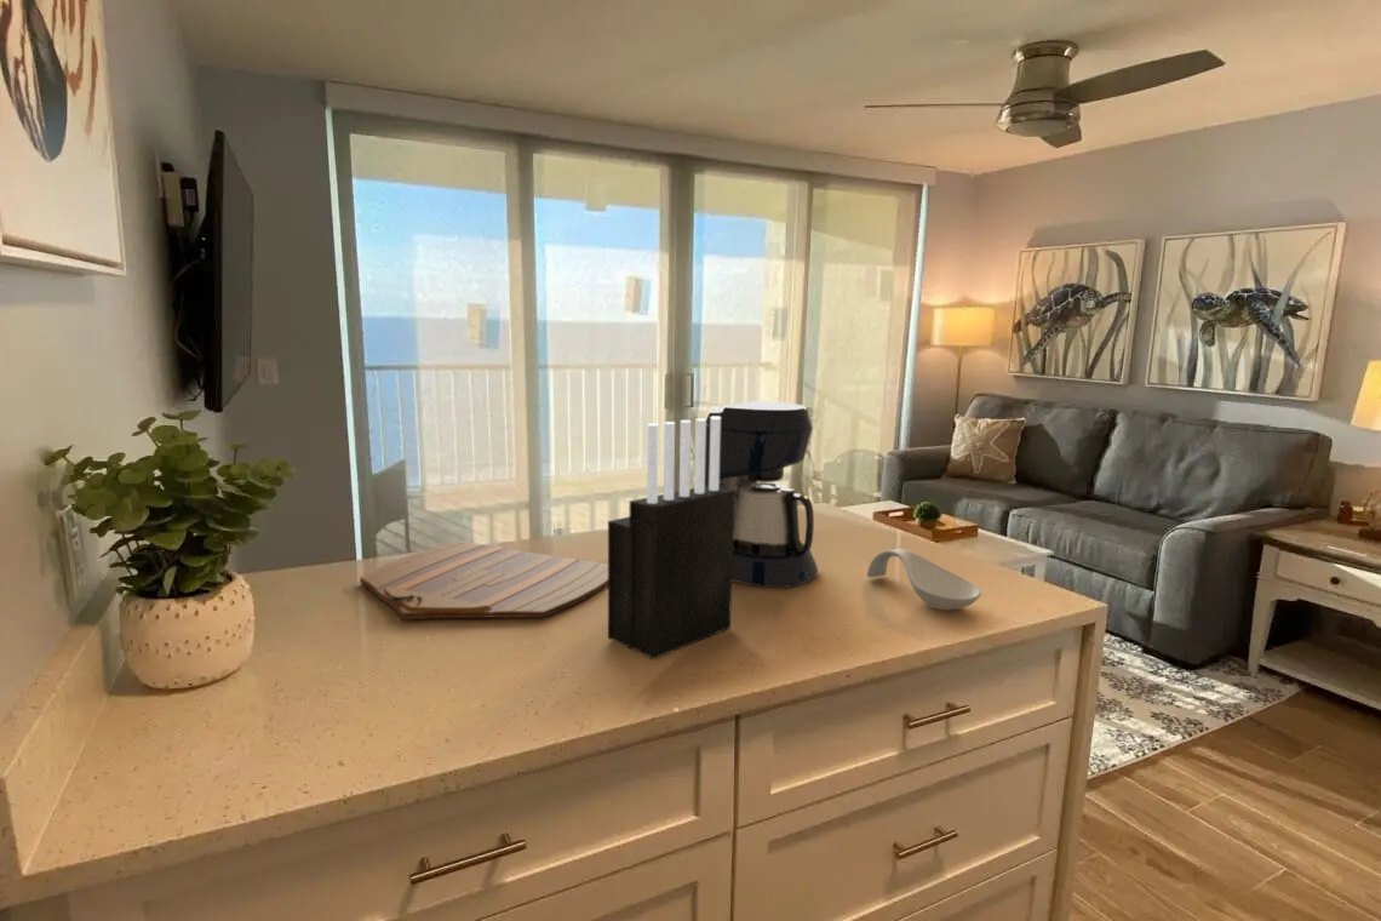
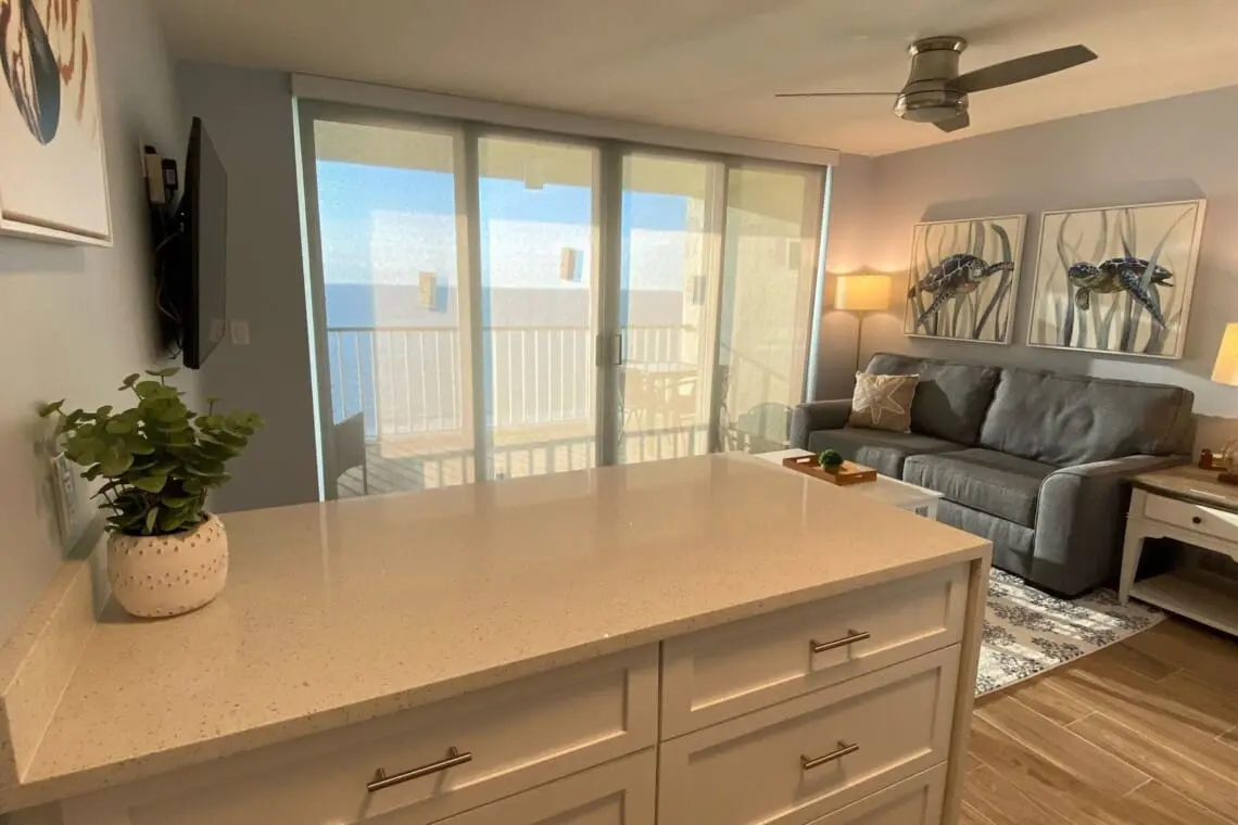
- coffee maker (756, 487)
- cutting board (477, 578)
- spoon rest (919, 576)
- knife block (666, 527)
